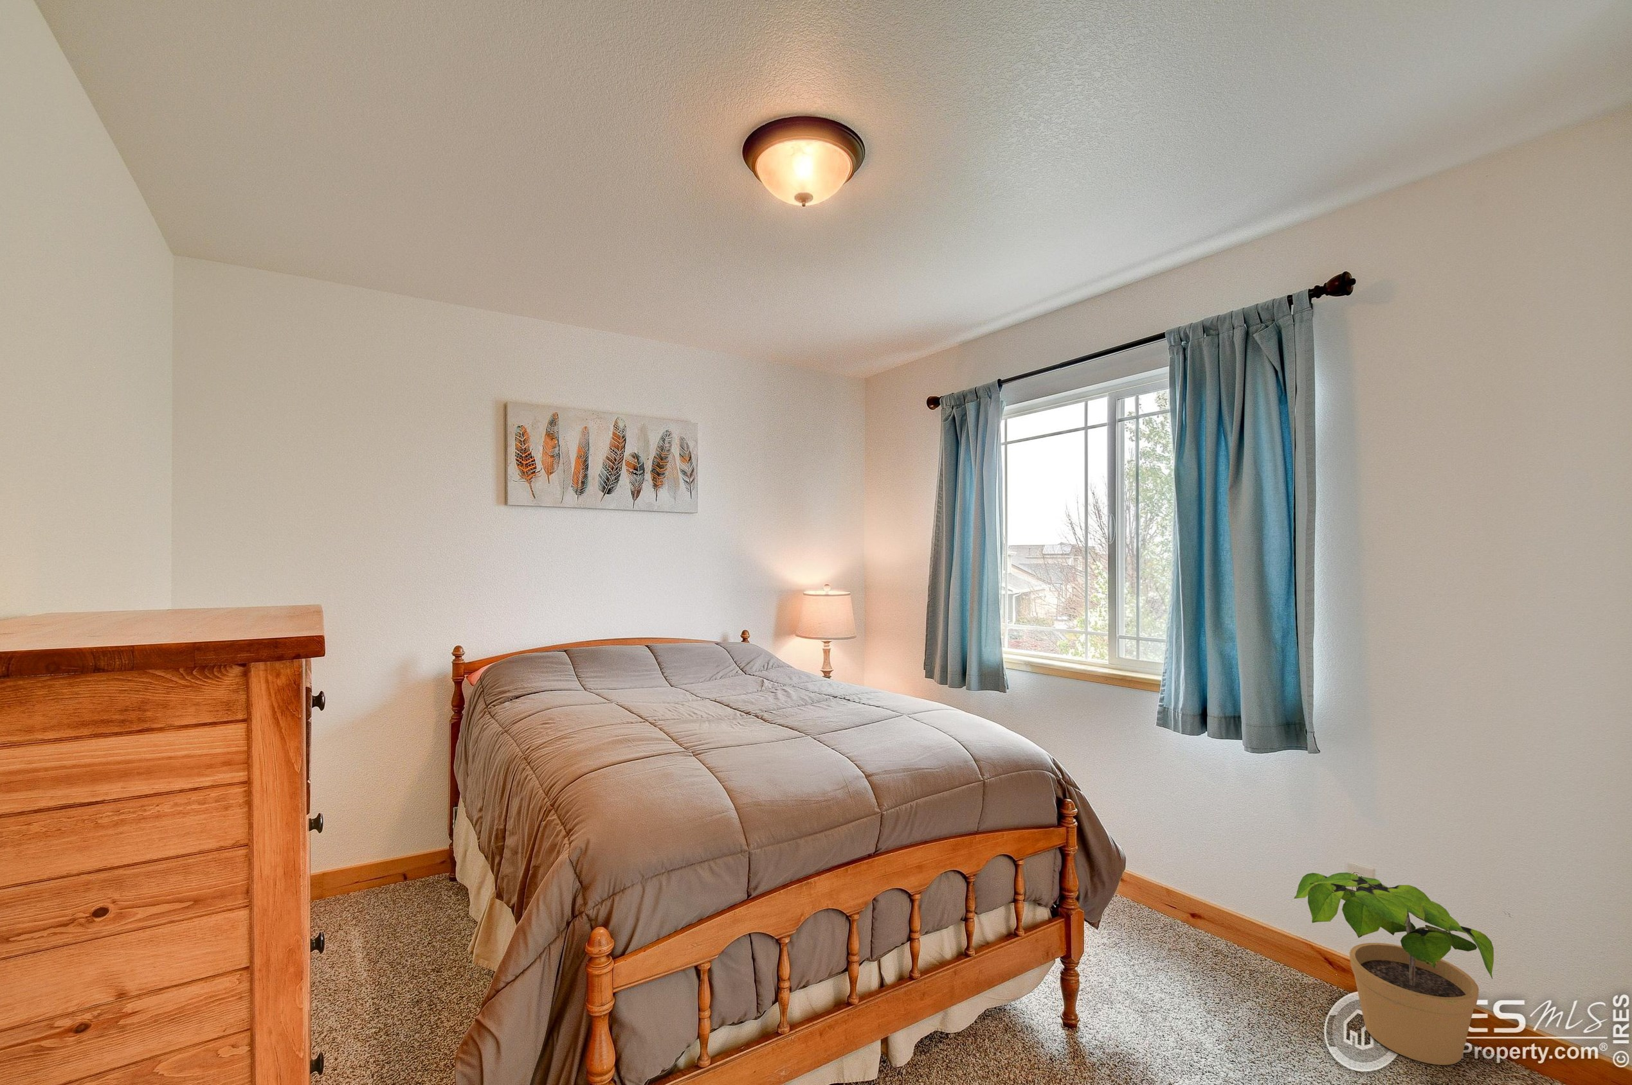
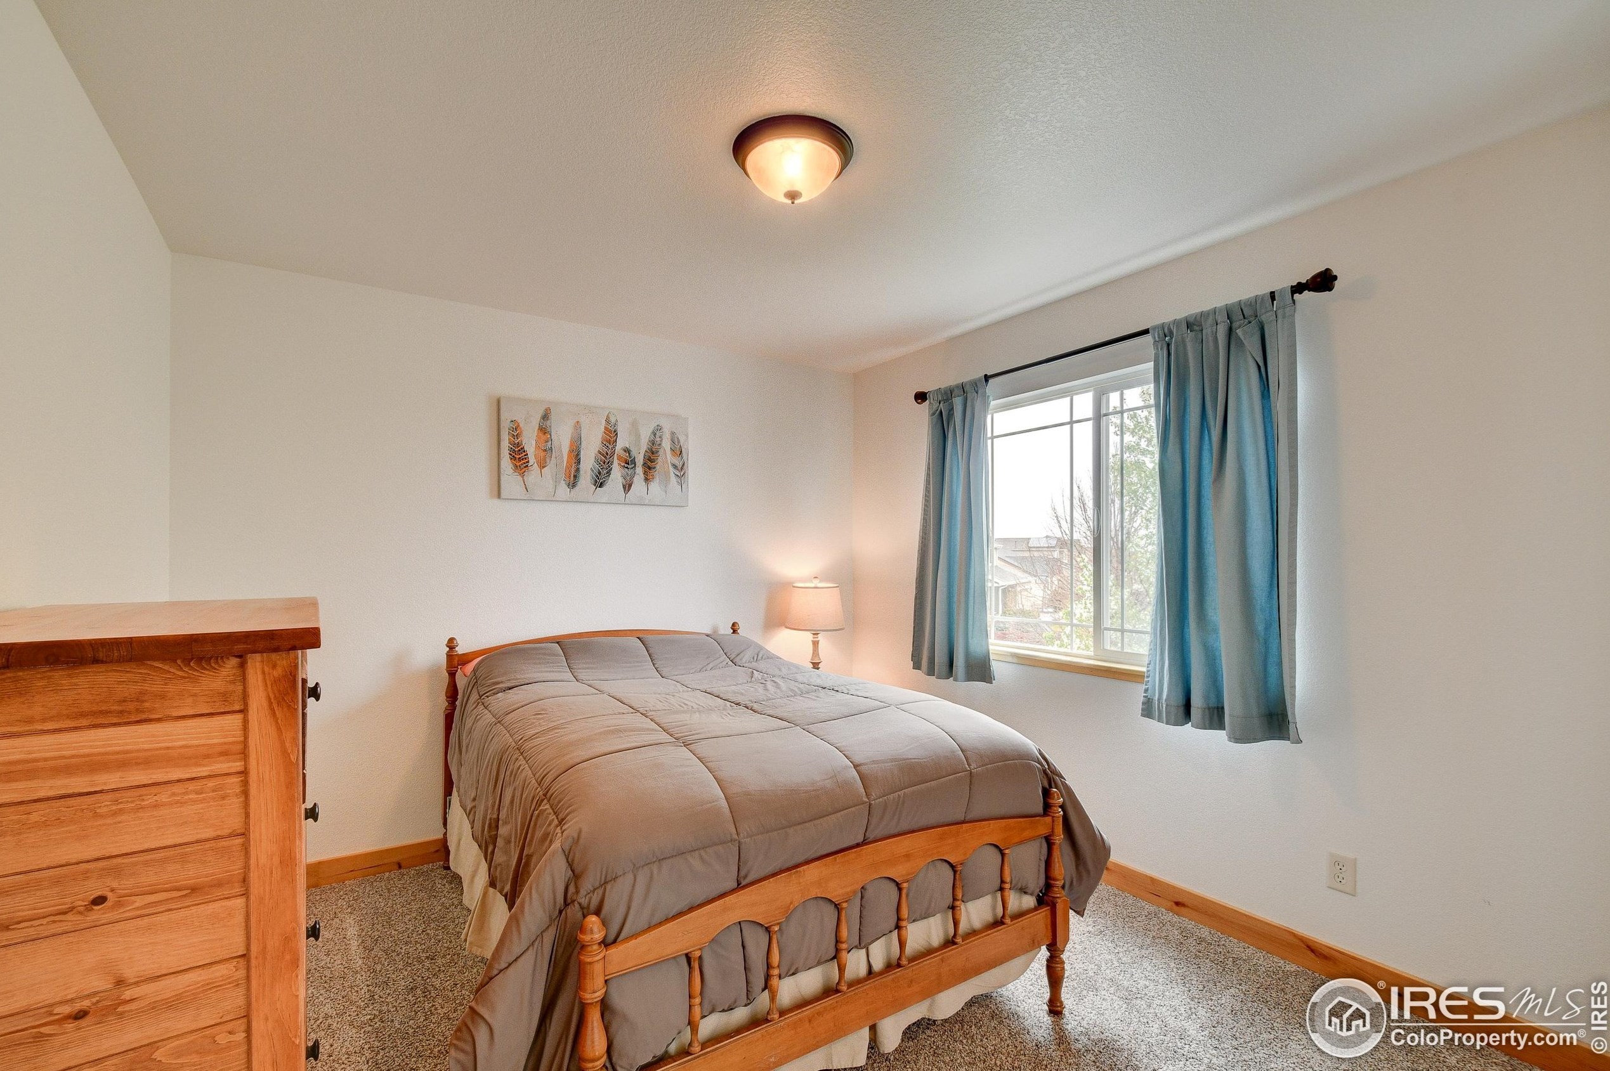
- potted plant (1369, 955)
